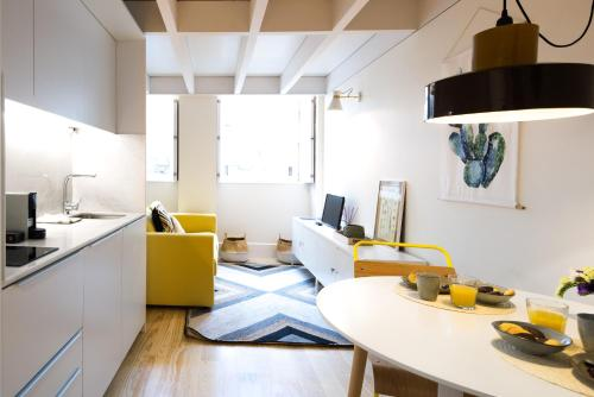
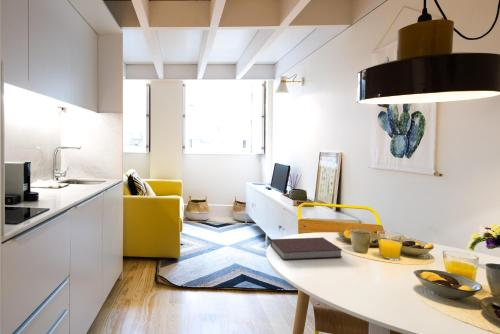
+ notebook (304, 247)
